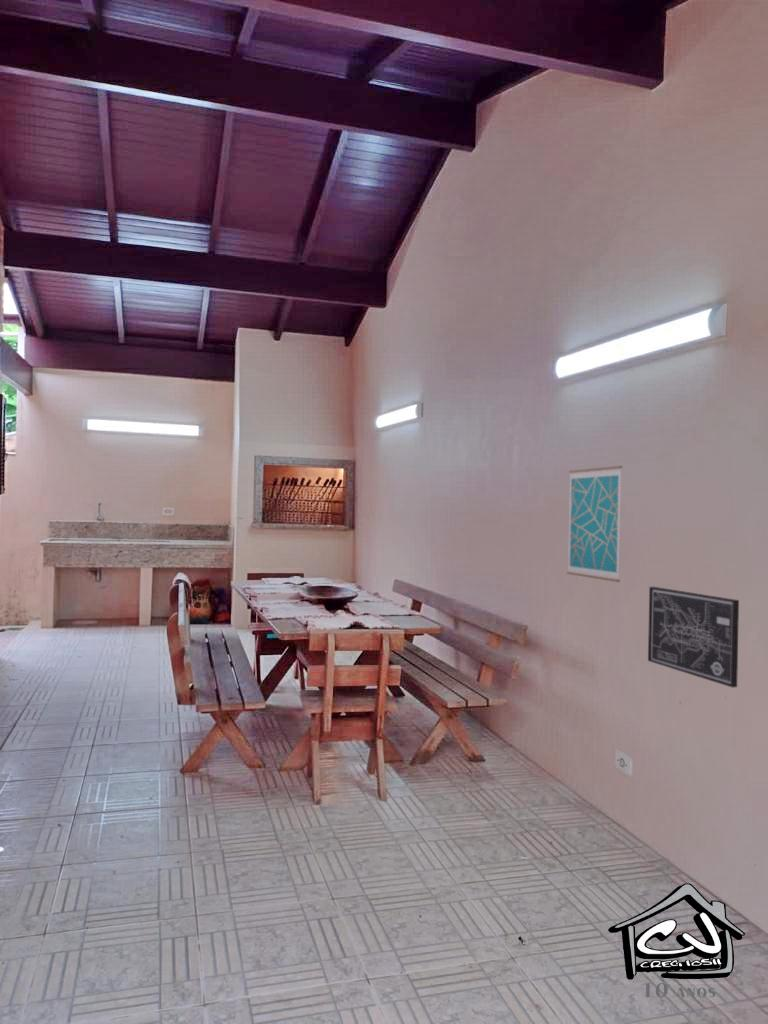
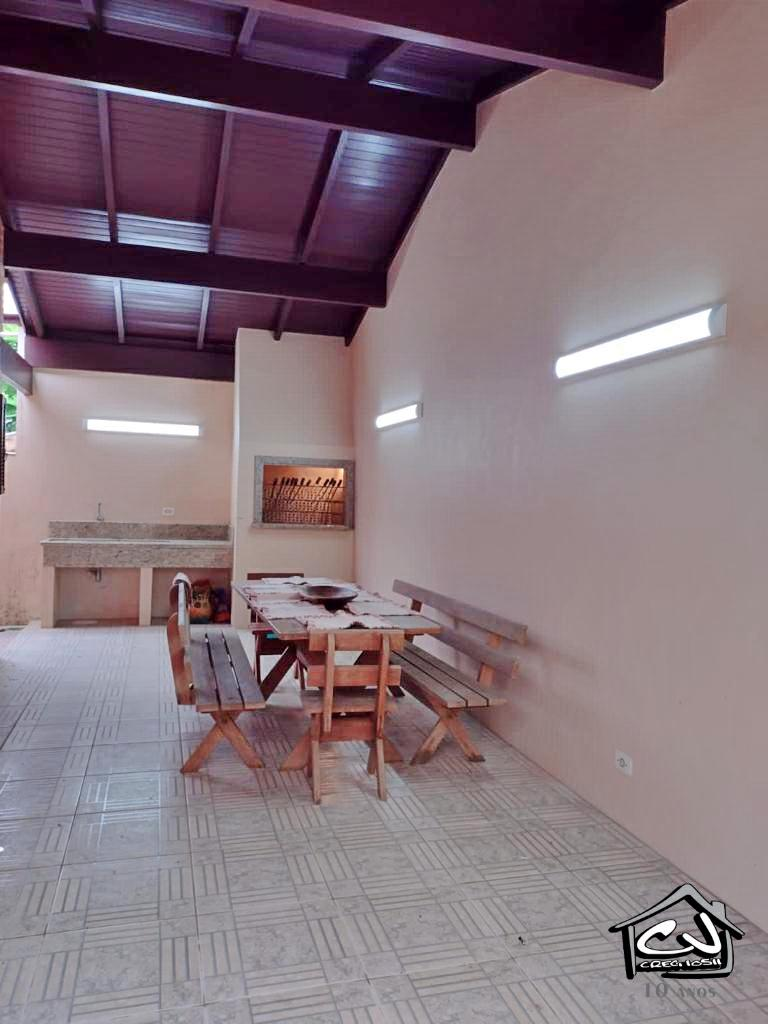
- wall art (592, 523)
- wall art (689, 632)
